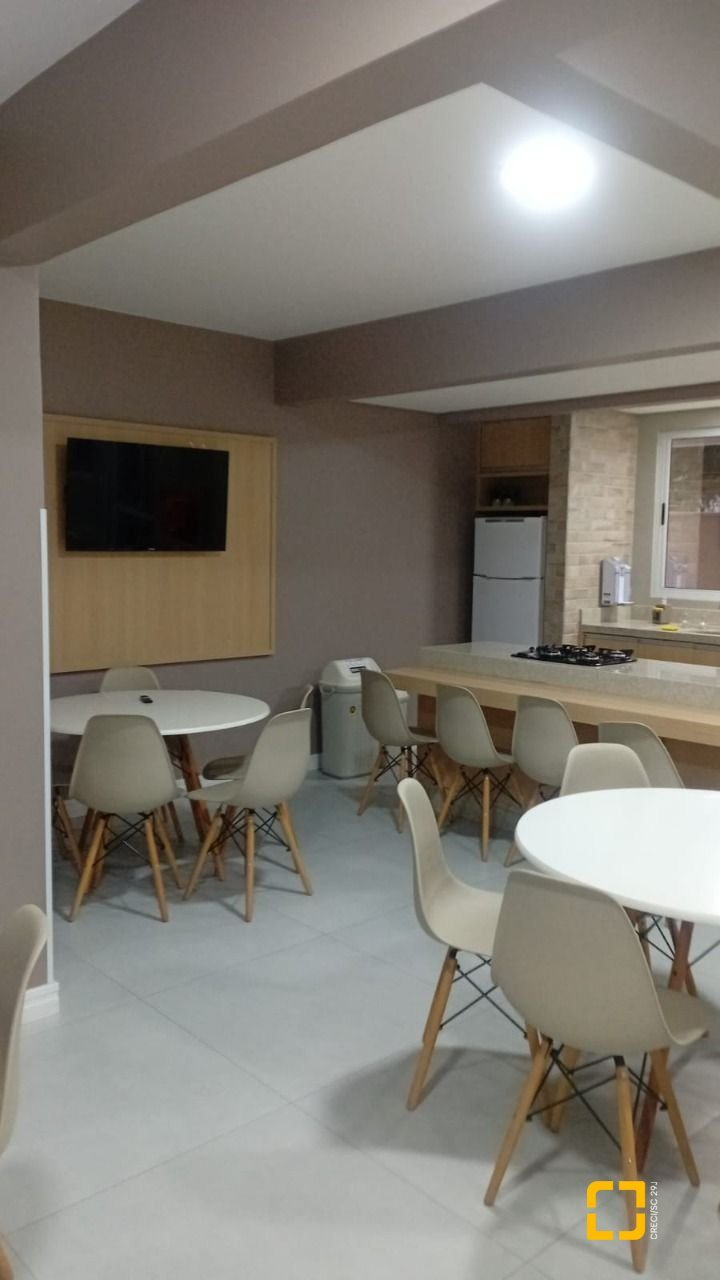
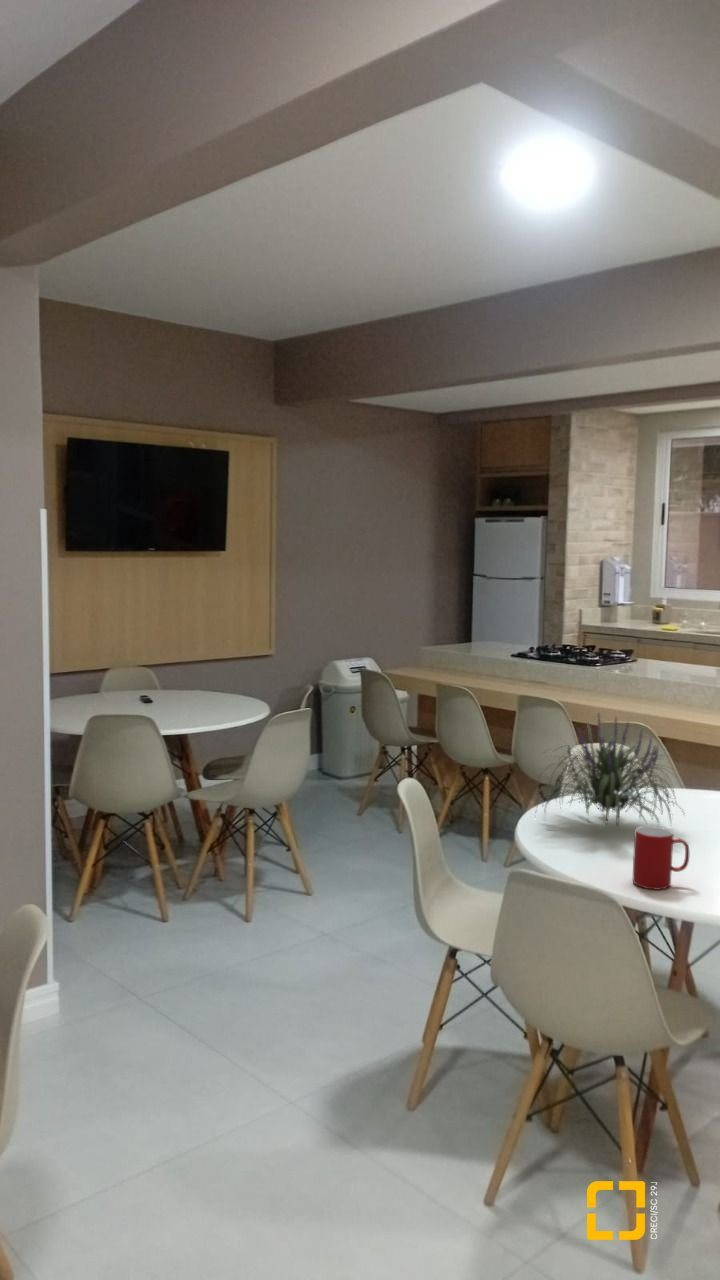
+ plant (601, 774)
+ cup (660, 858)
